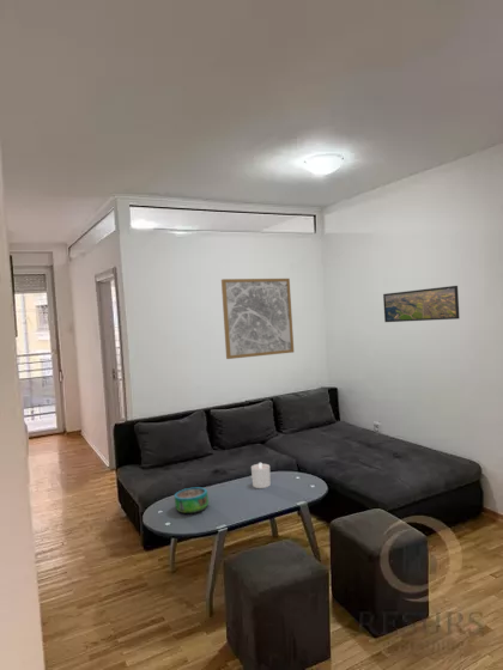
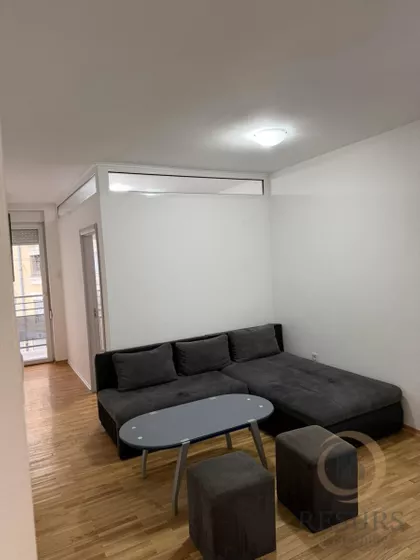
- decorative bowl (192, 500)
- candle (260, 474)
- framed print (418, 305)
- wall art (259, 317)
